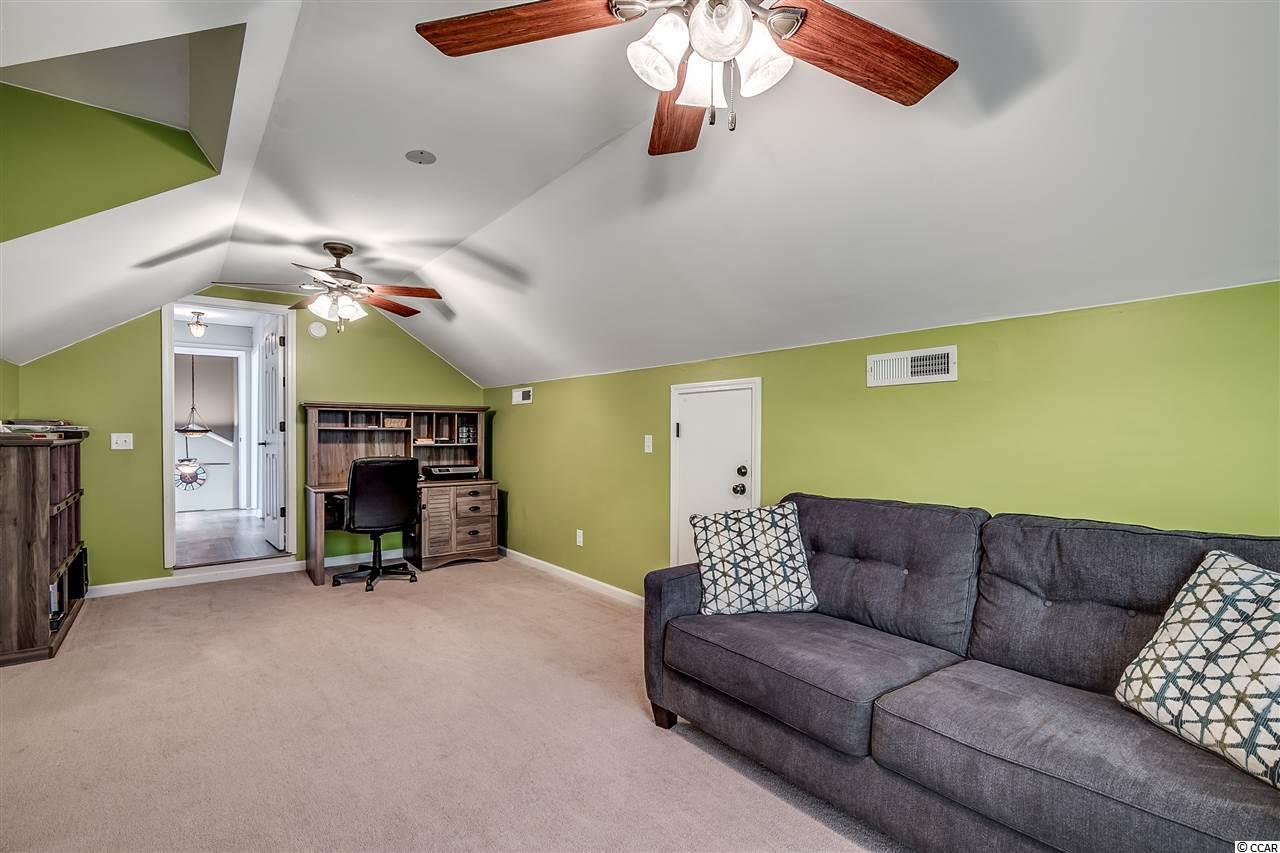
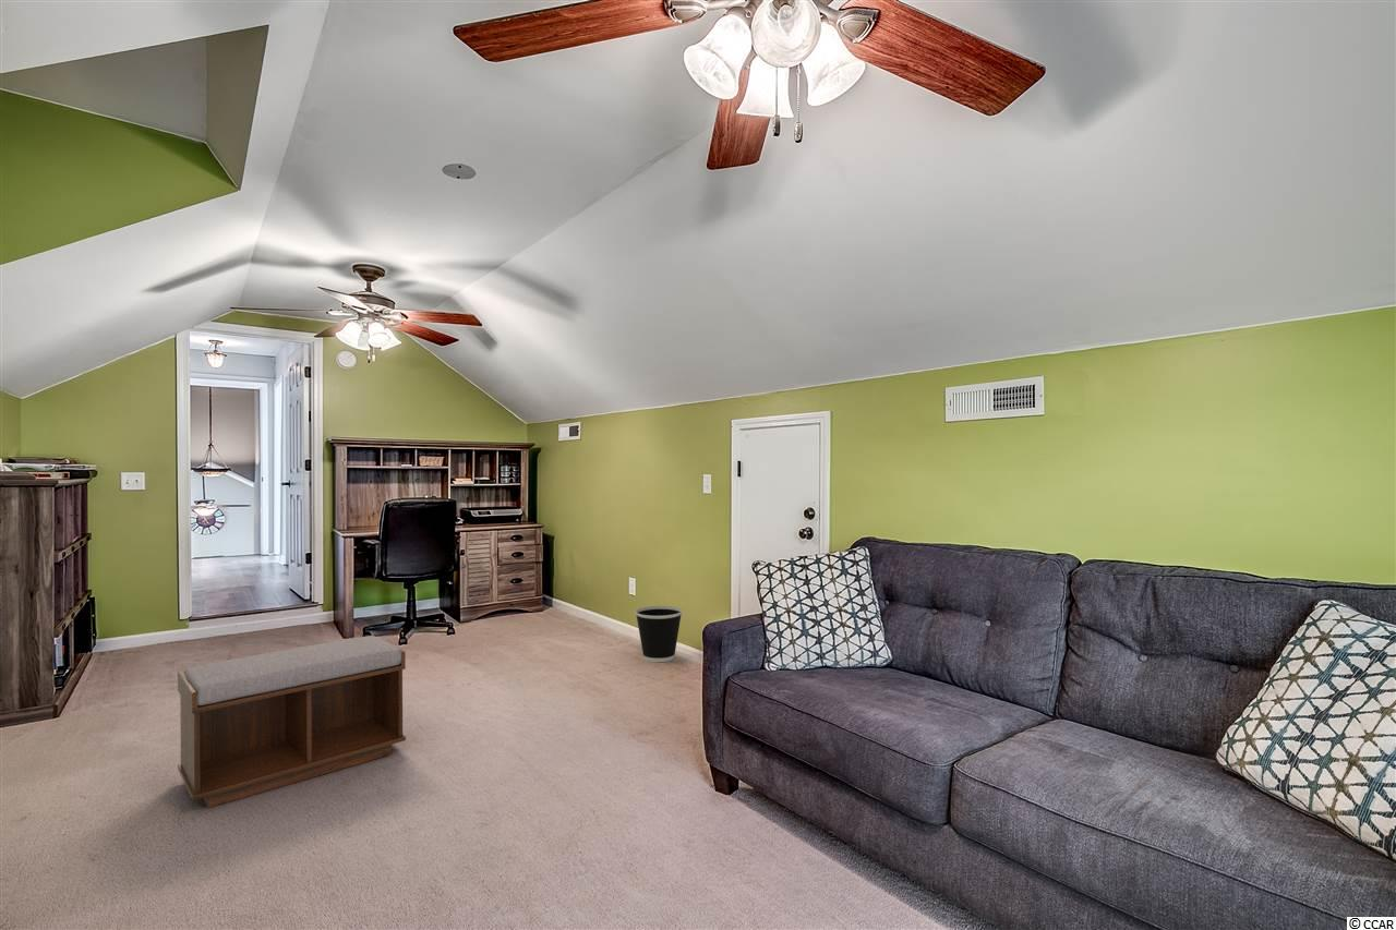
+ wastebasket (659, 633)
+ bench (297, 710)
